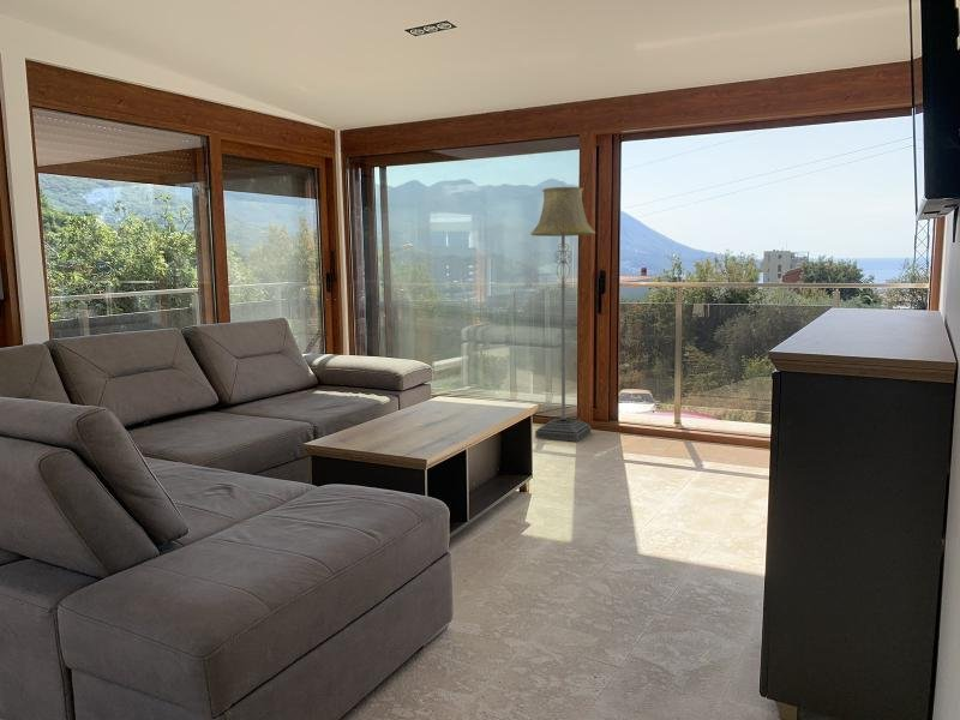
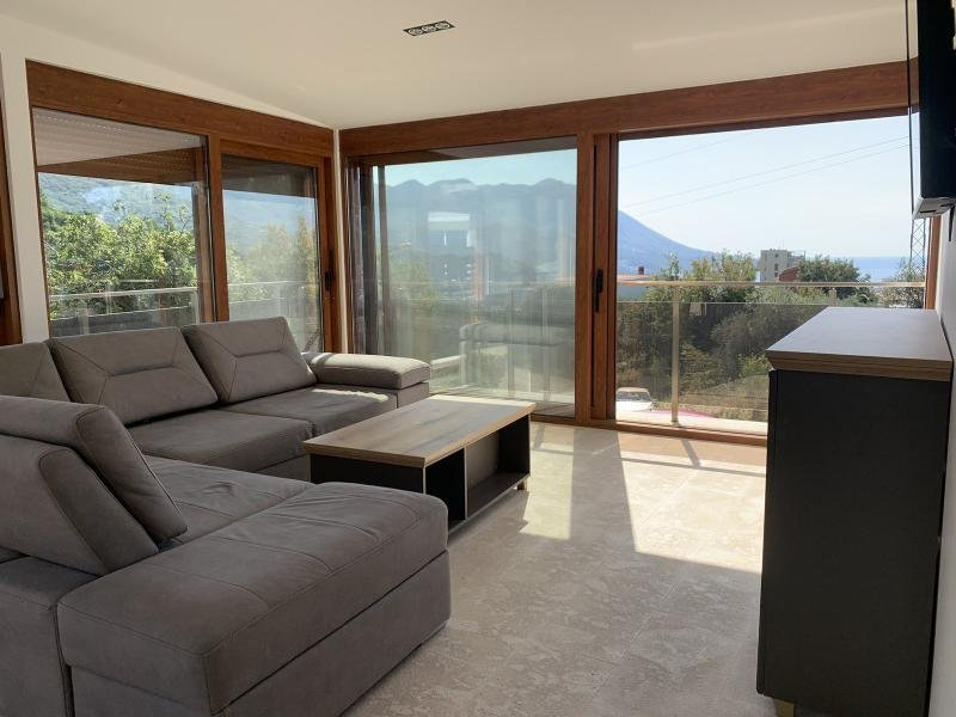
- floor lamp (563, 314)
